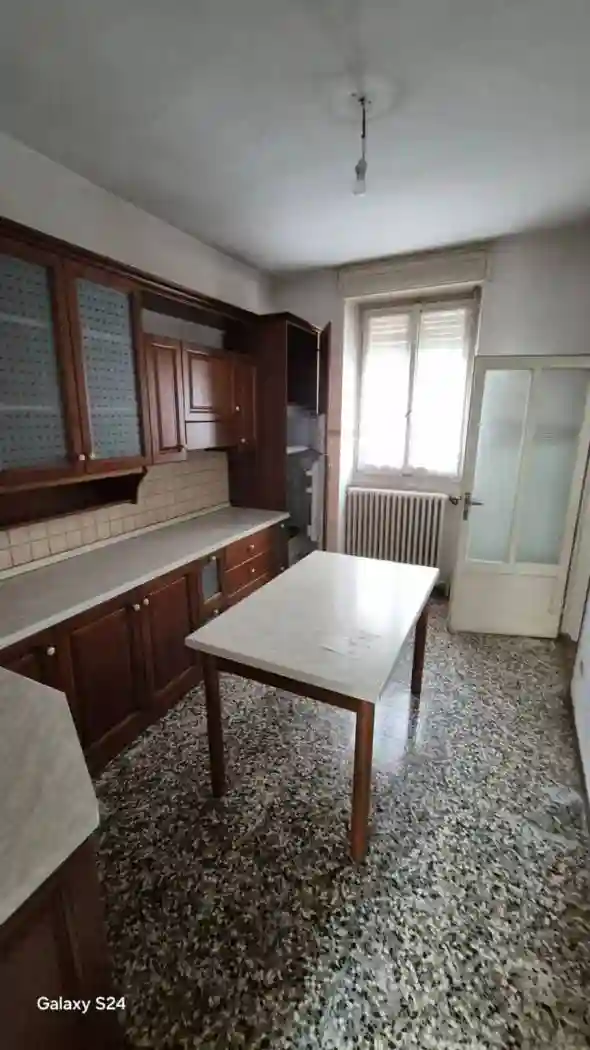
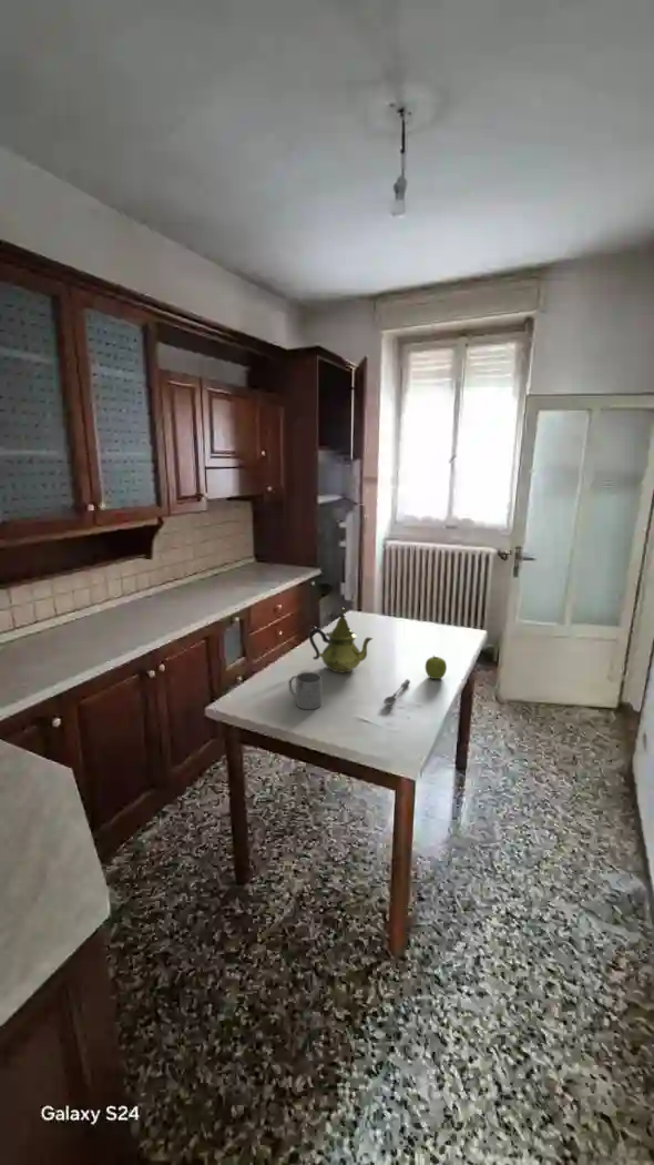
+ fruit (436, 666)
+ mug (304, 689)
+ soupspoon (397, 691)
+ teapot (340, 638)
